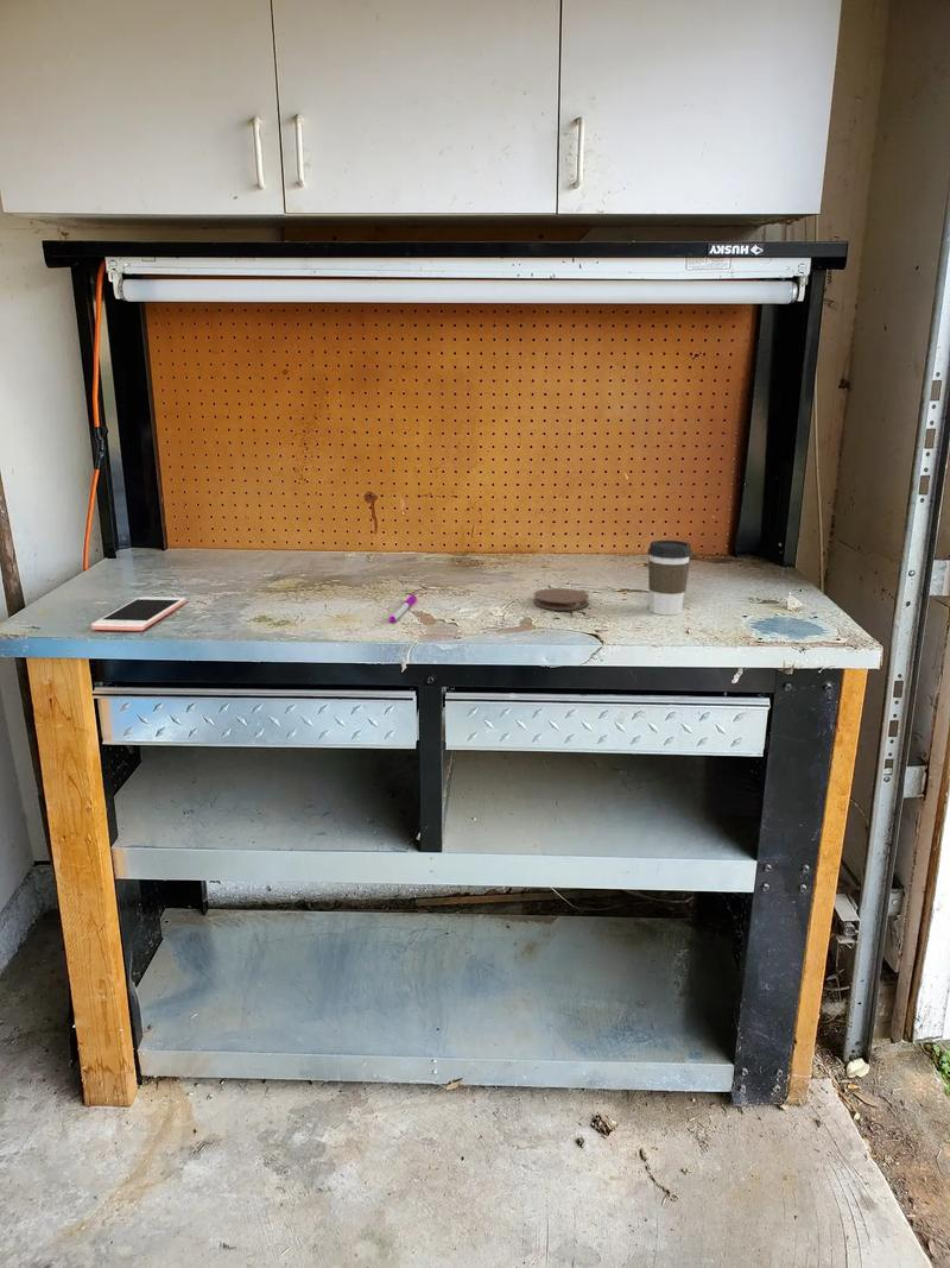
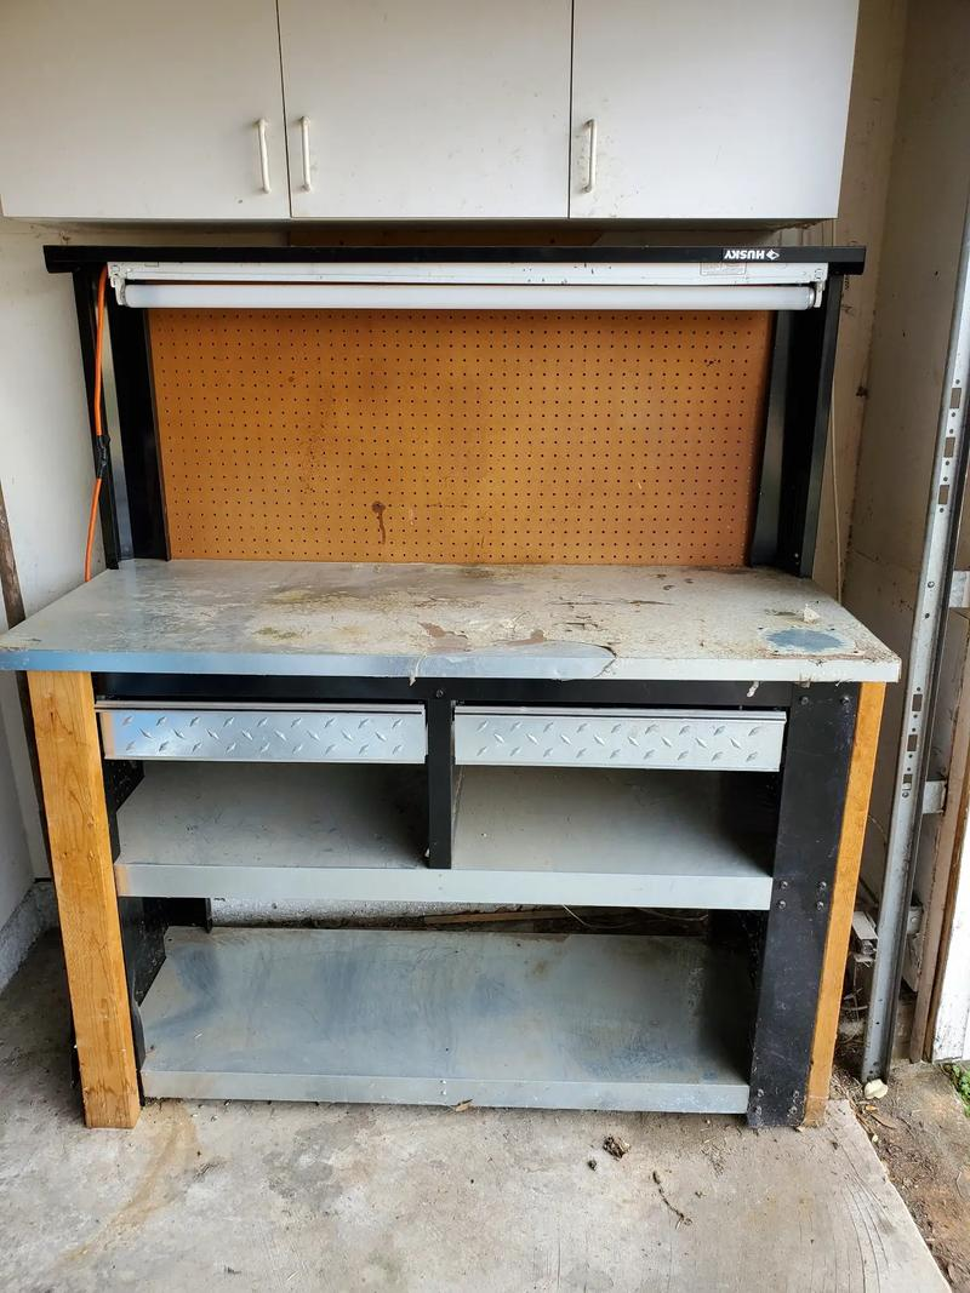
- cell phone (141, 612)
- coaster (560, 598)
- pen (403, 608)
- coffee cup (667, 578)
